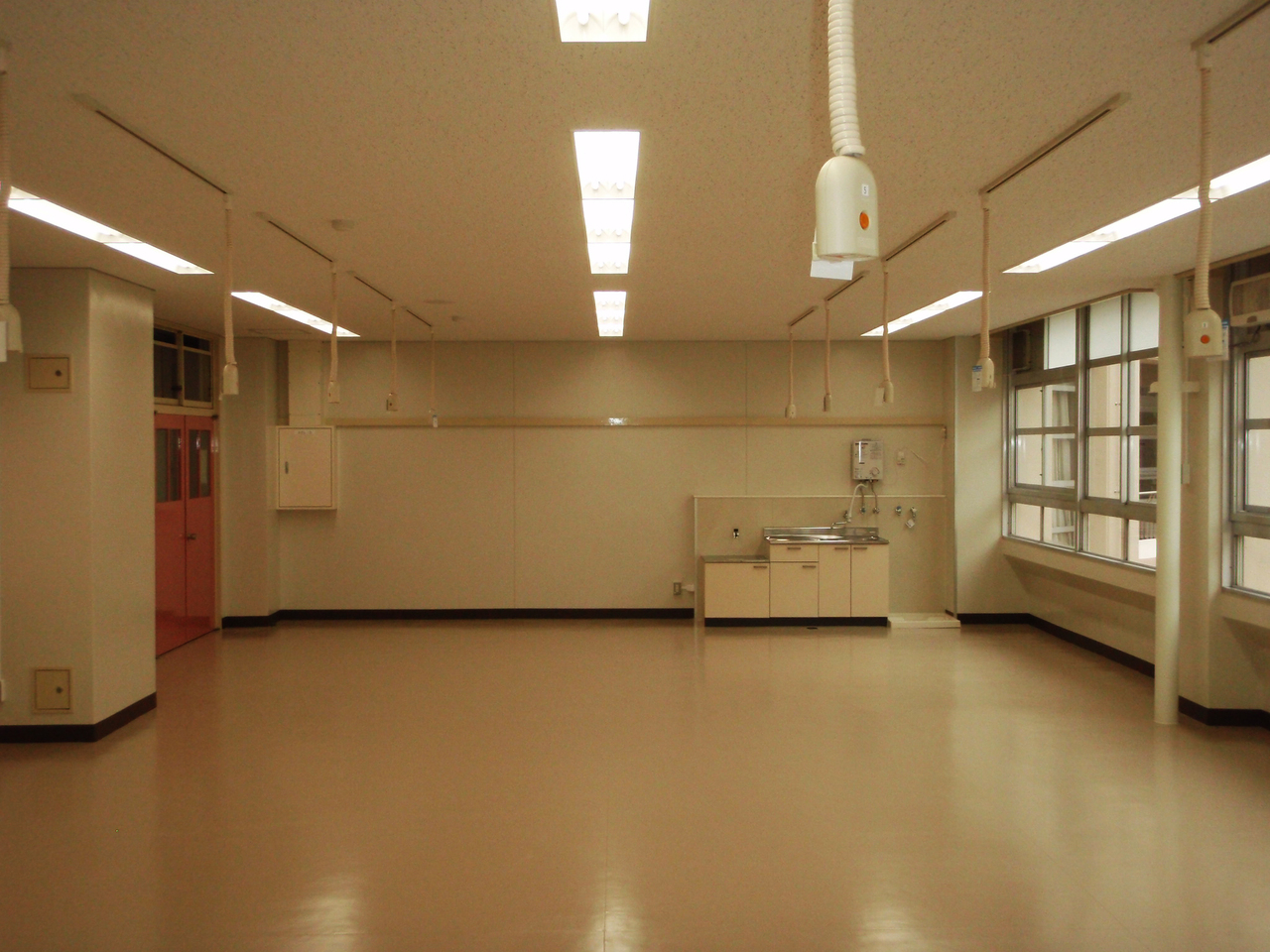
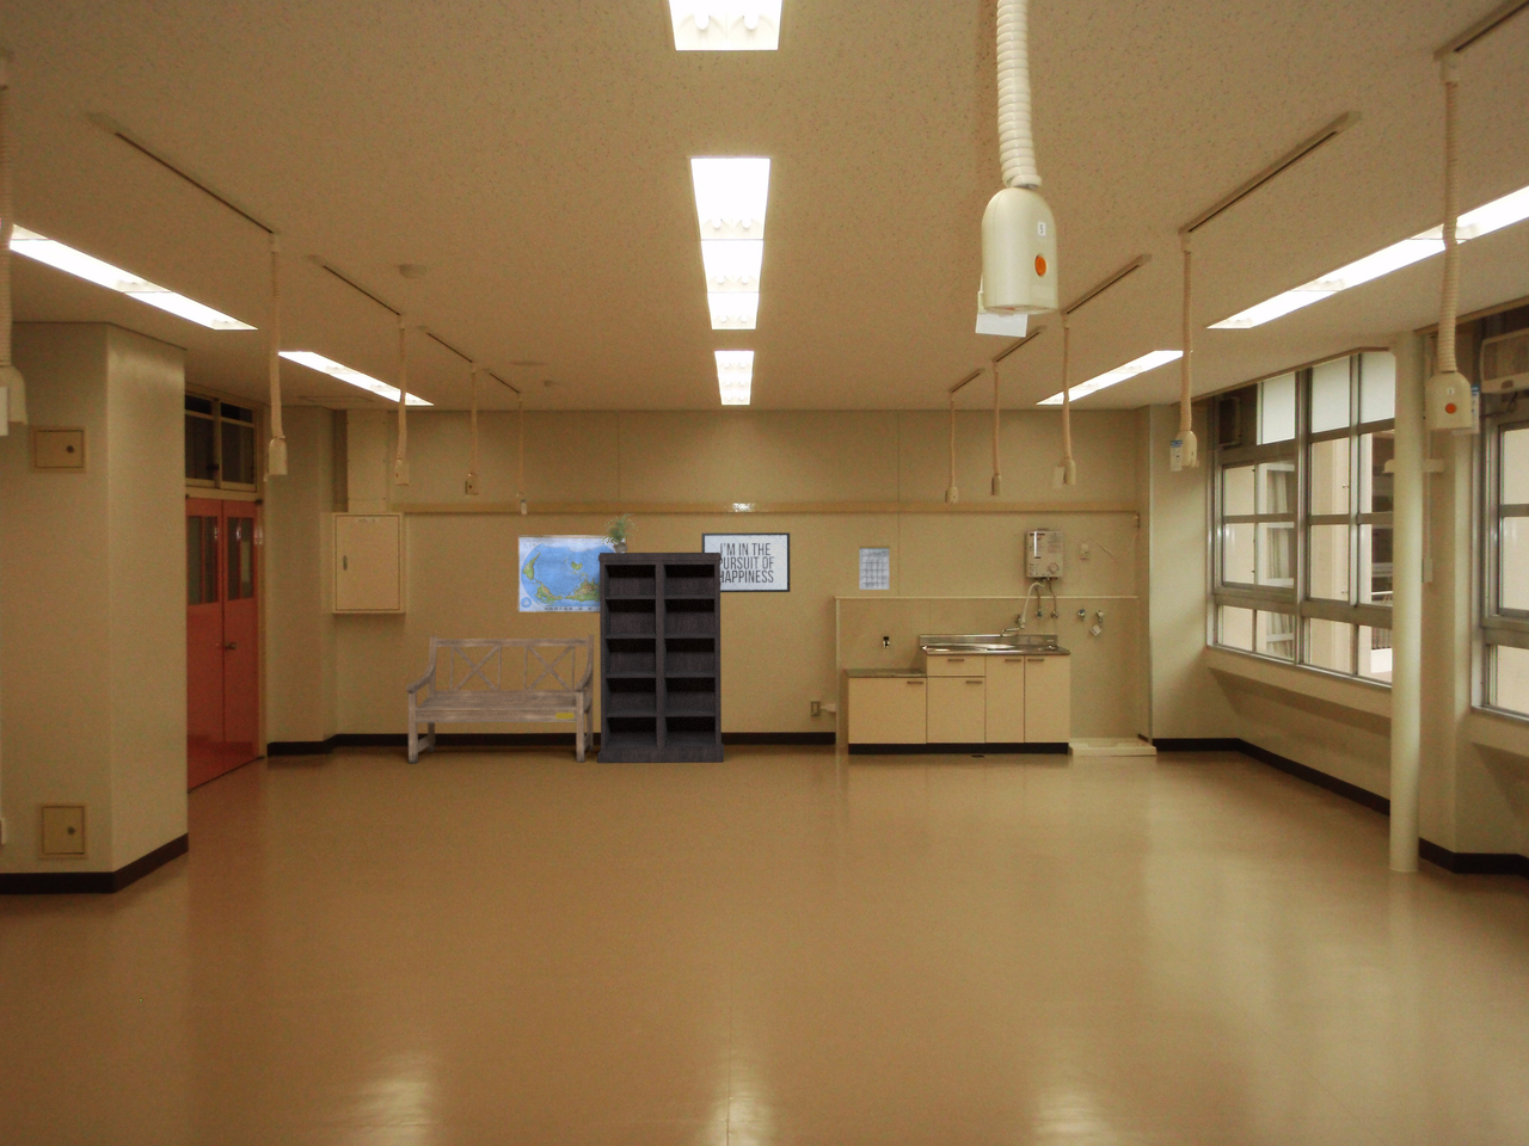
+ world map (572, 574)
+ mirror (745, 562)
+ bench (504, 696)
+ calendar (874, 562)
+ bookshelf (662, 655)
+ potted plant (621, 531)
